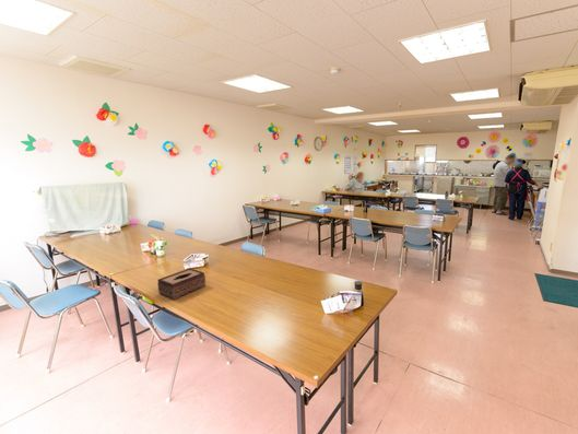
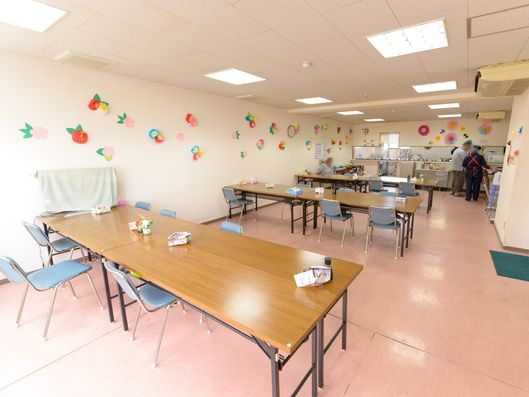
- tissue box (181, 282)
